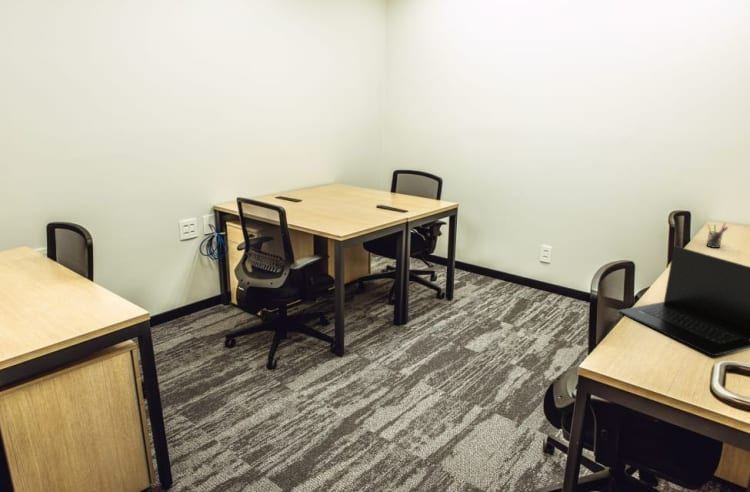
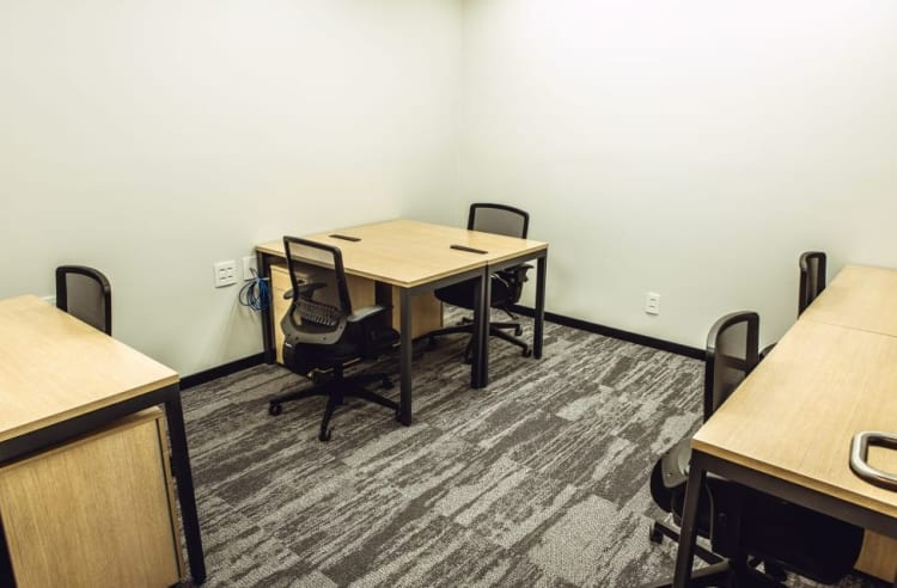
- laptop (691, 295)
- pen holder (715, 234)
